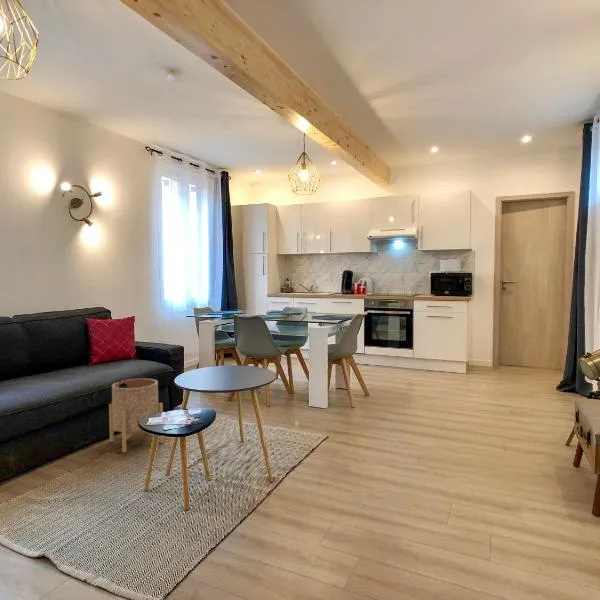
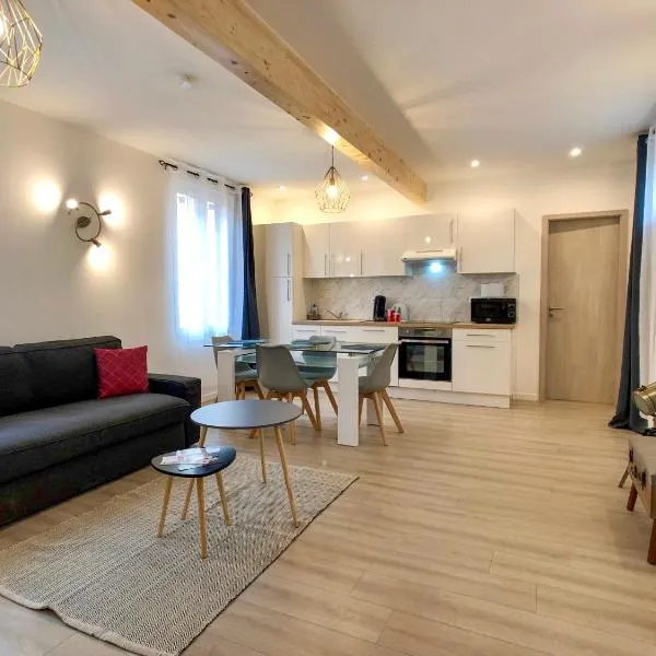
- planter (135, 412)
